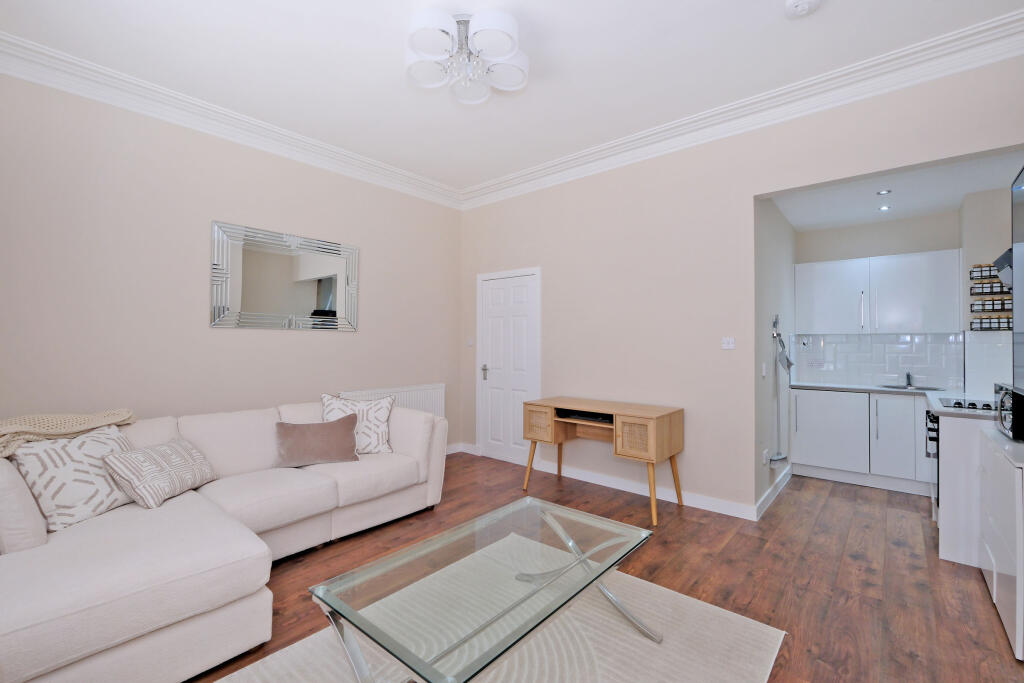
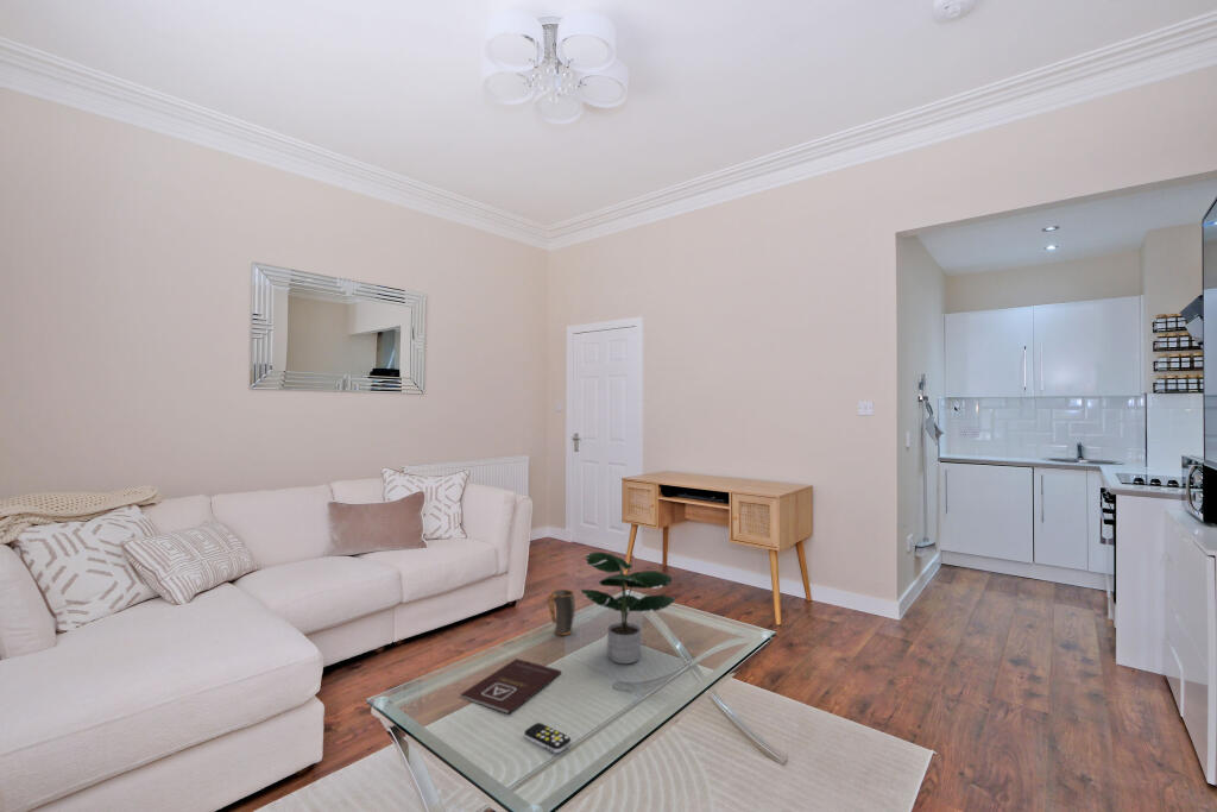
+ remote control (547, 737)
+ potted plant (626, 606)
+ book (512, 684)
+ mug (560, 612)
